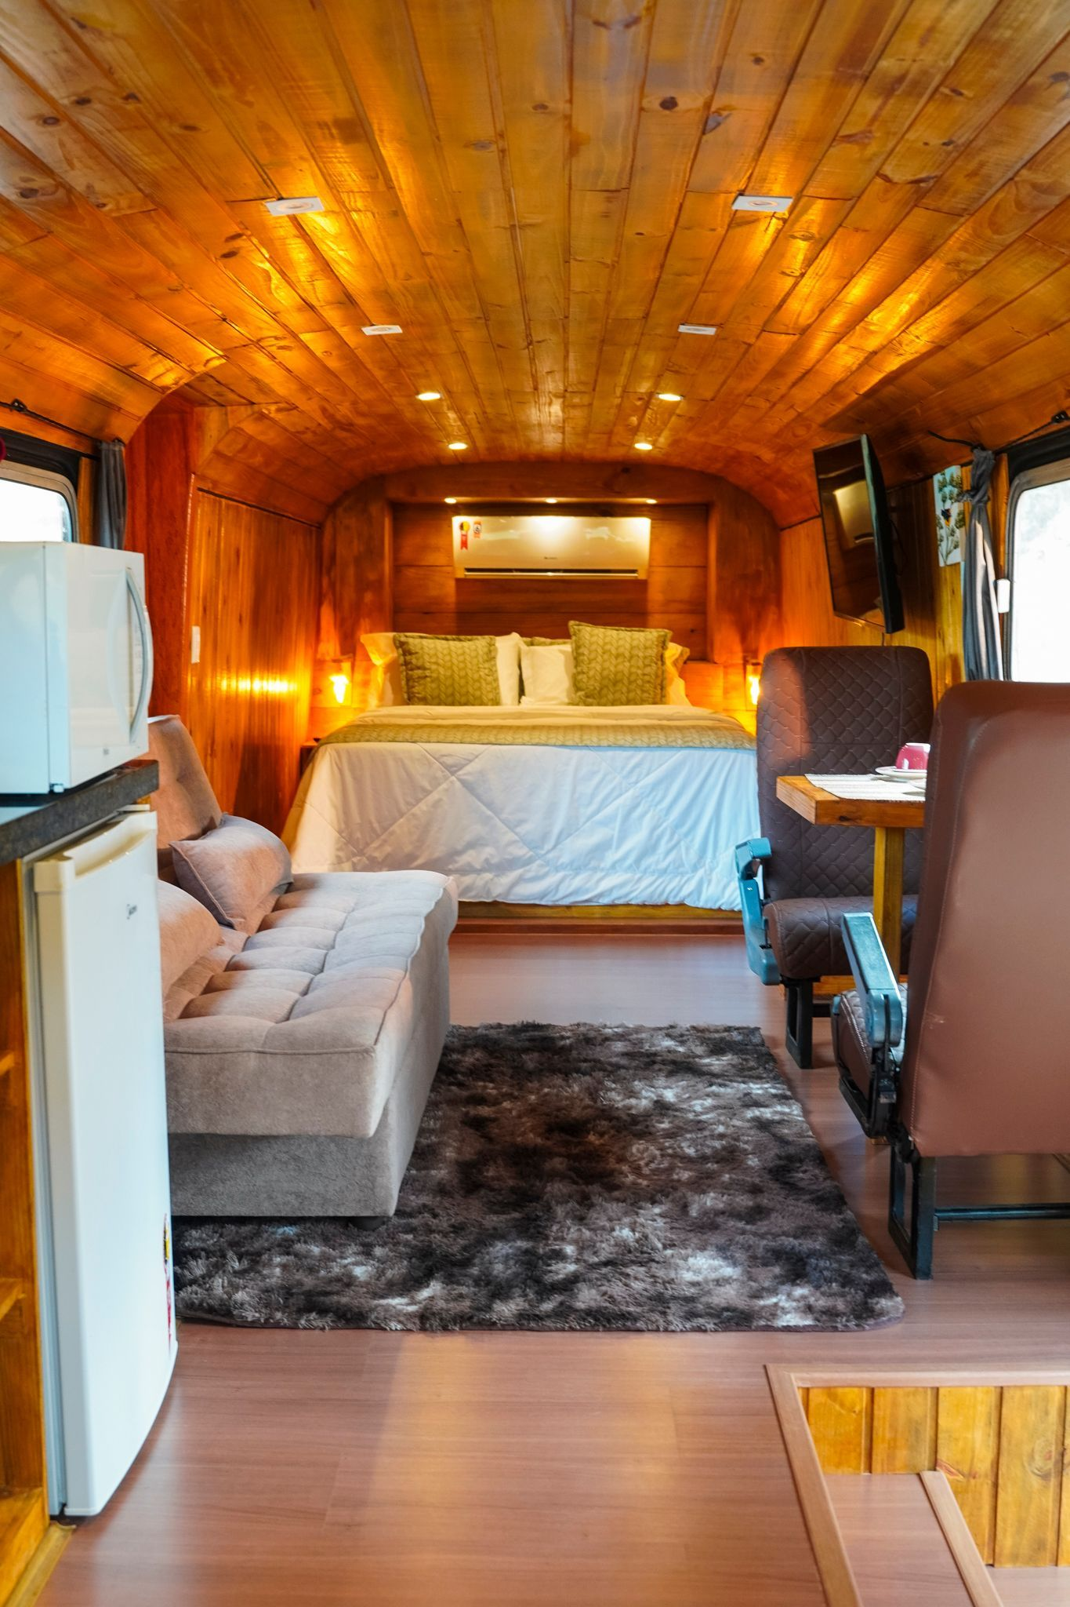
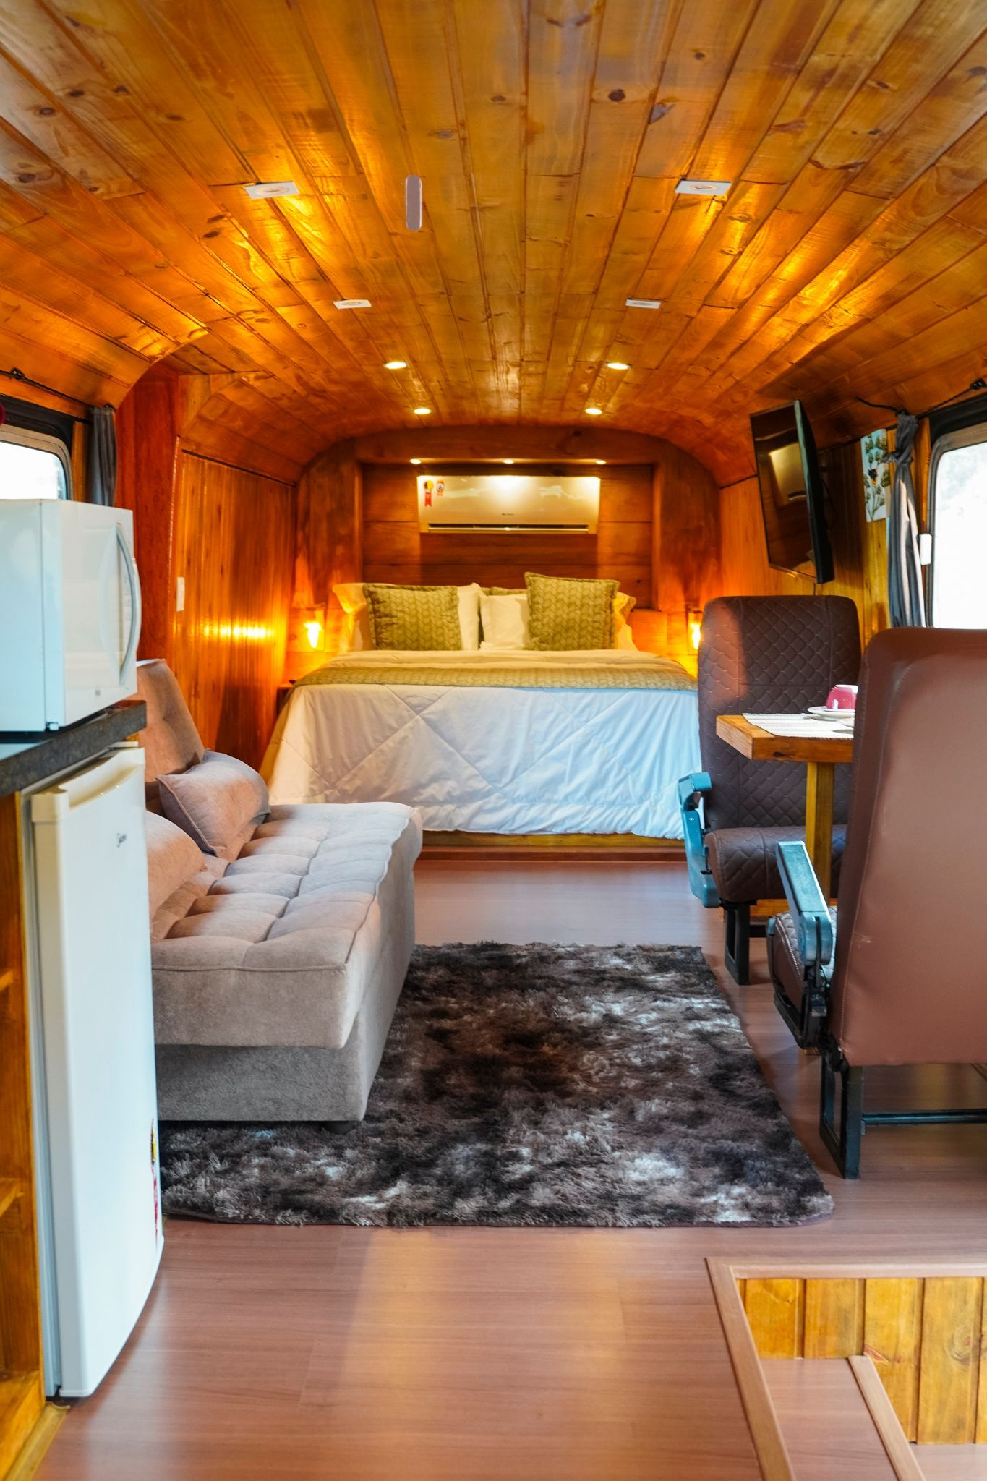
+ wheel (413, 203)
